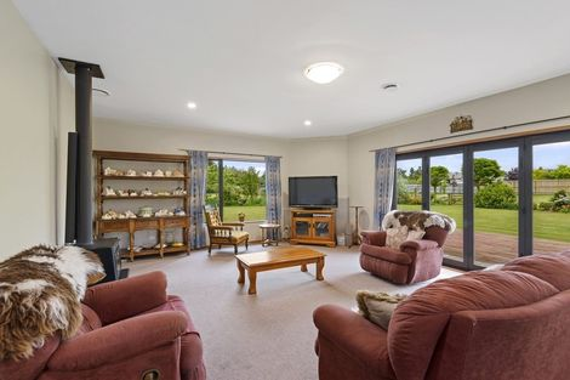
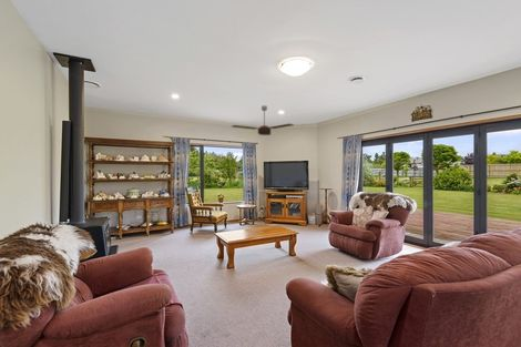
+ ceiling fan (264, 121)
